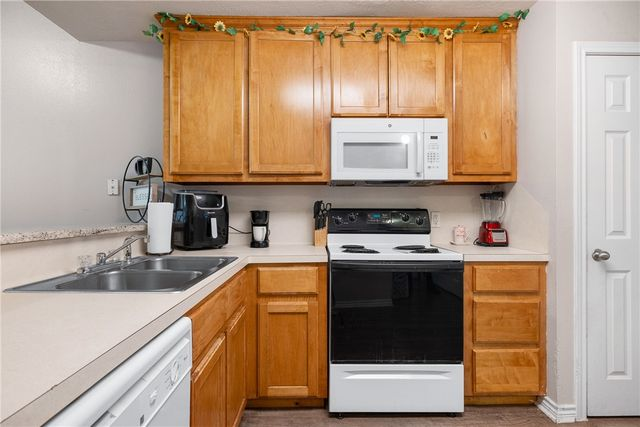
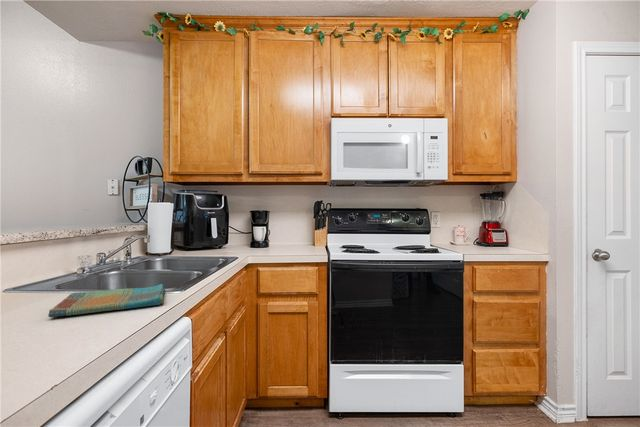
+ dish towel (115, 298)
